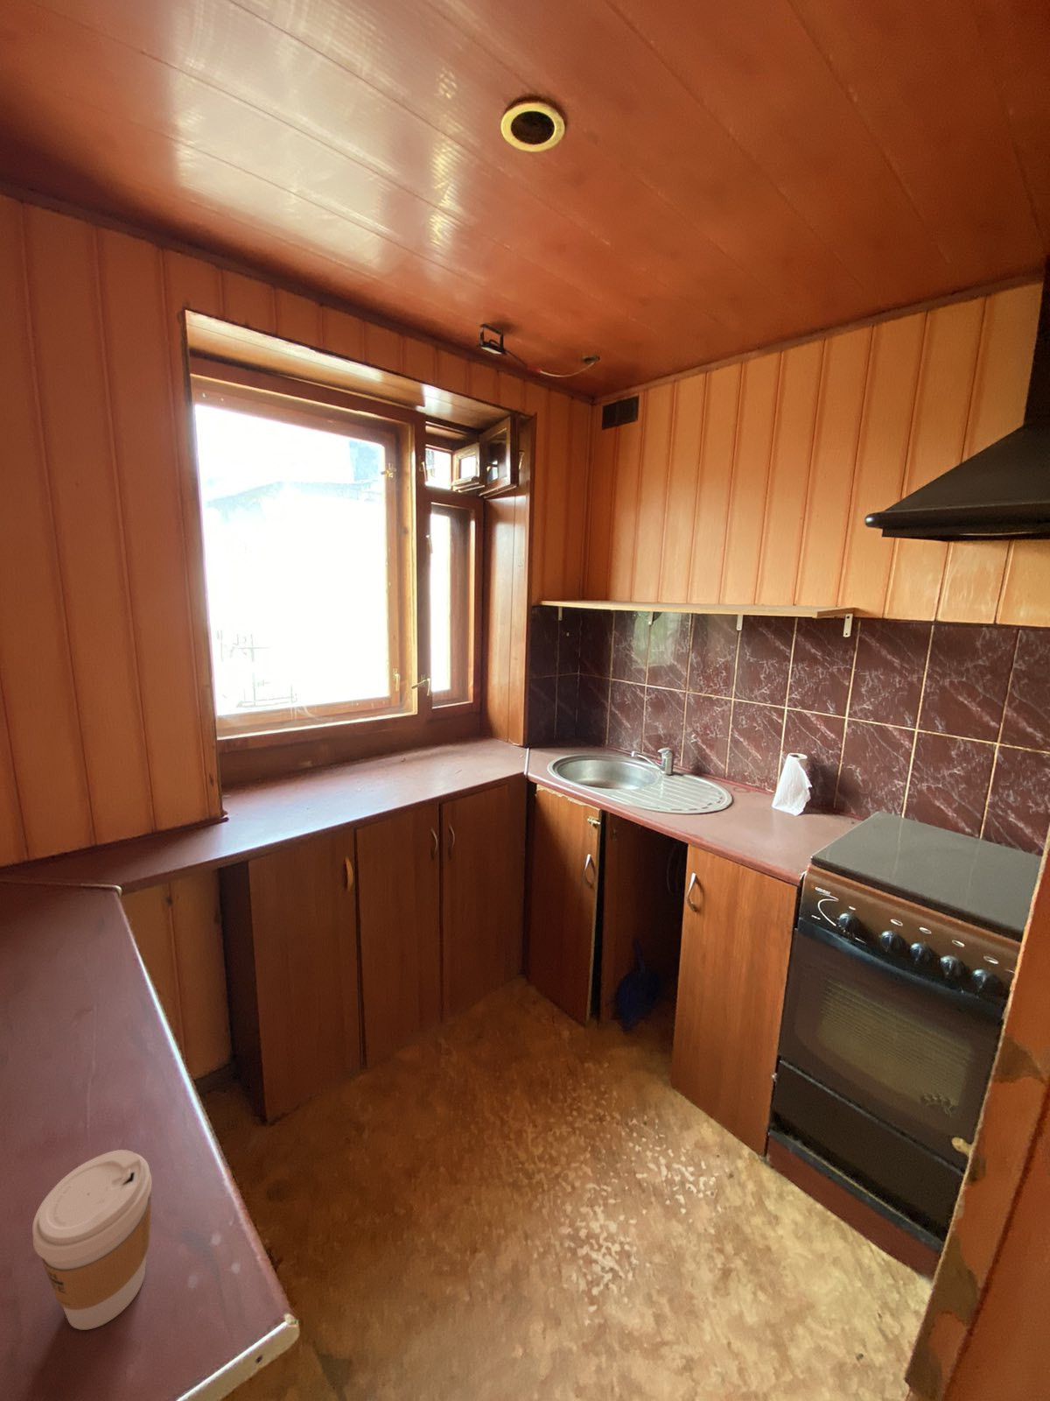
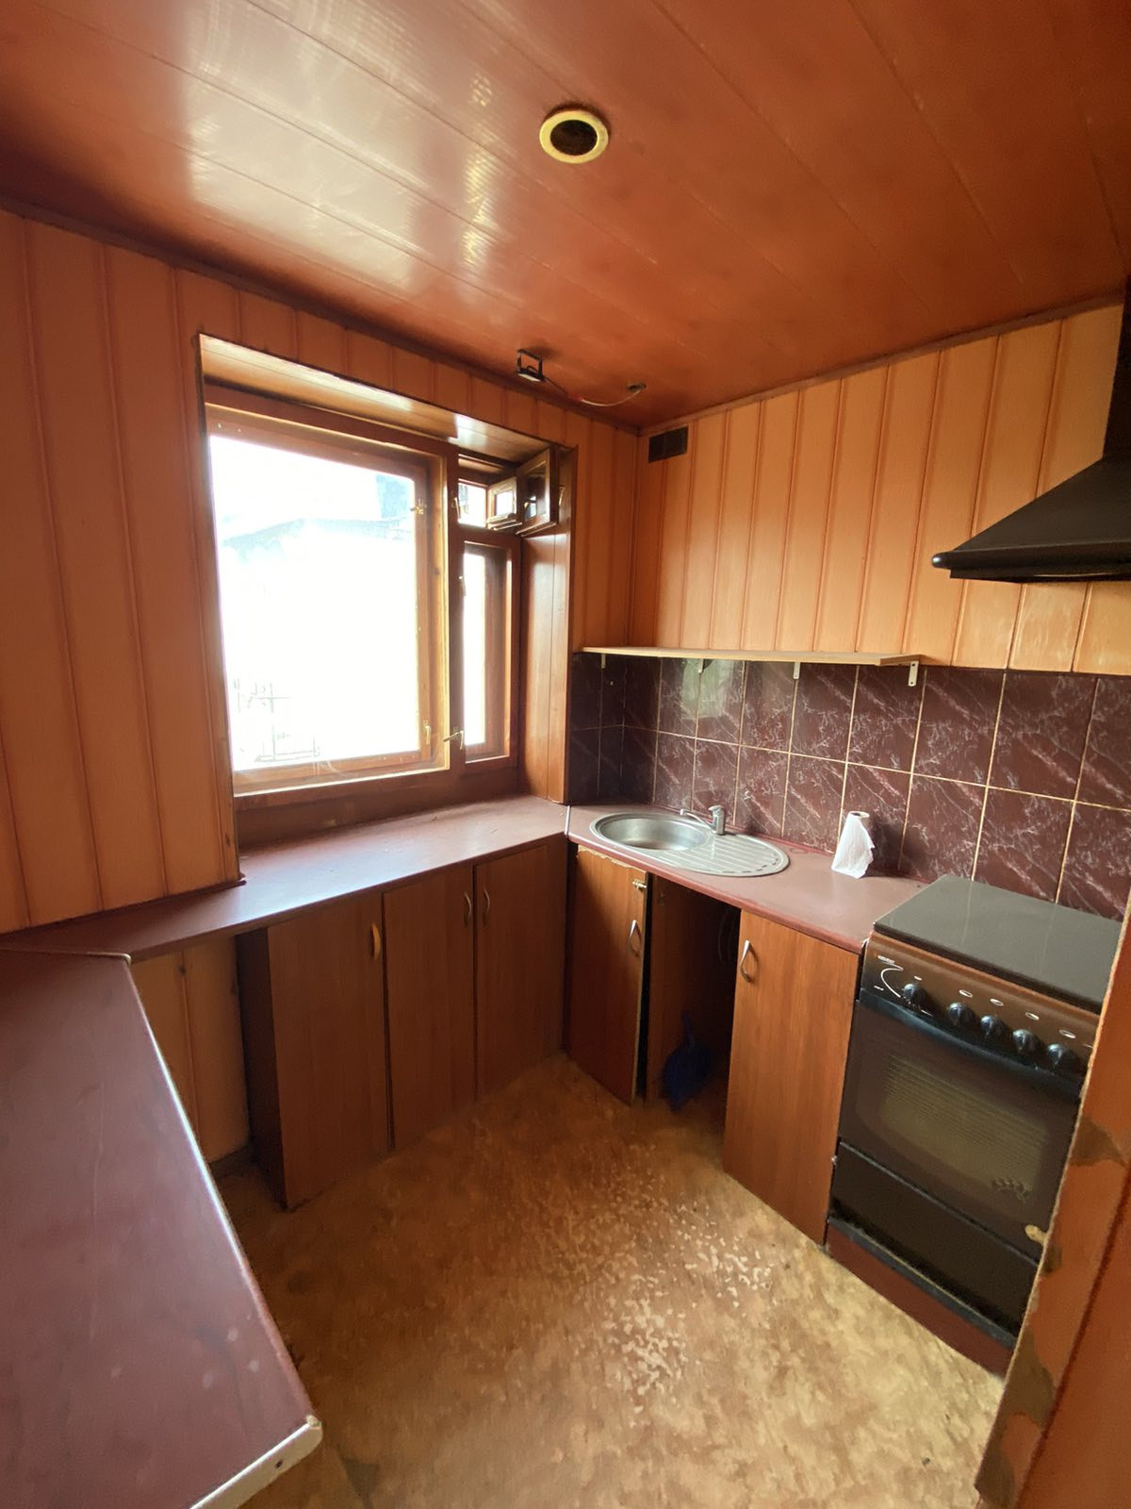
- coffee cup (99, 1239)
